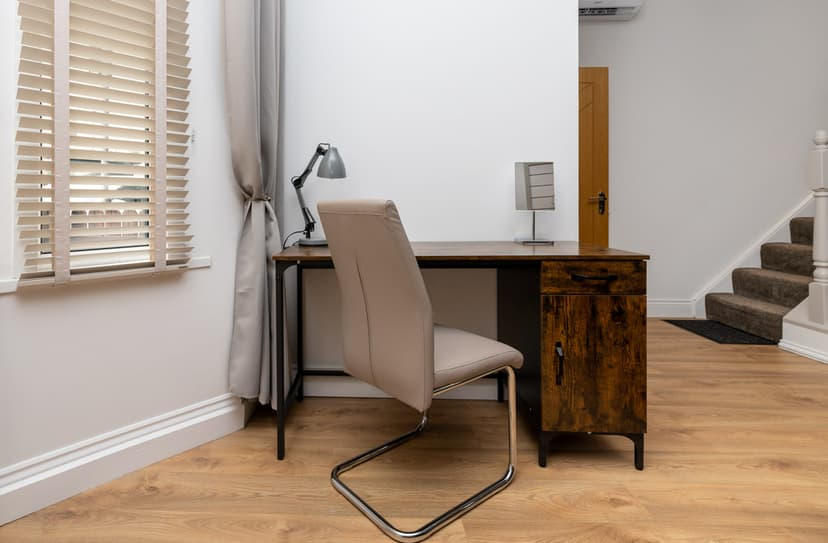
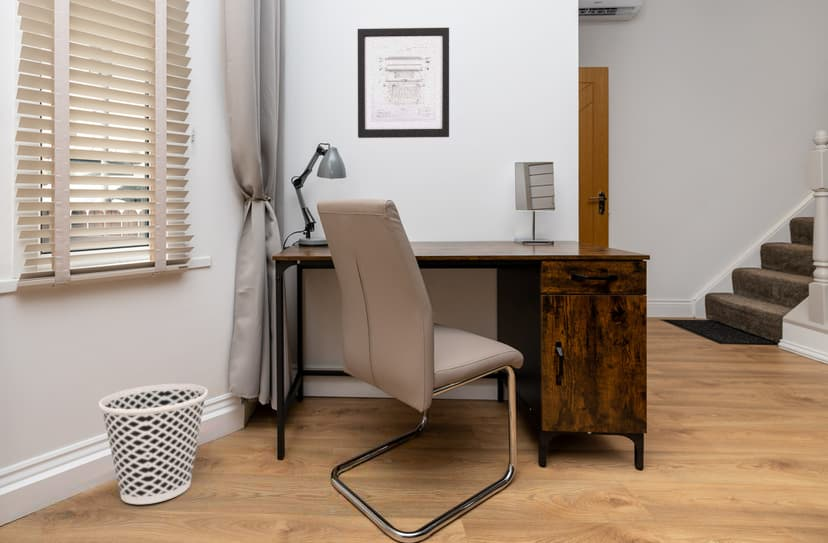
+ wall art (403, 83)
+ wastebasket (156, 442)
